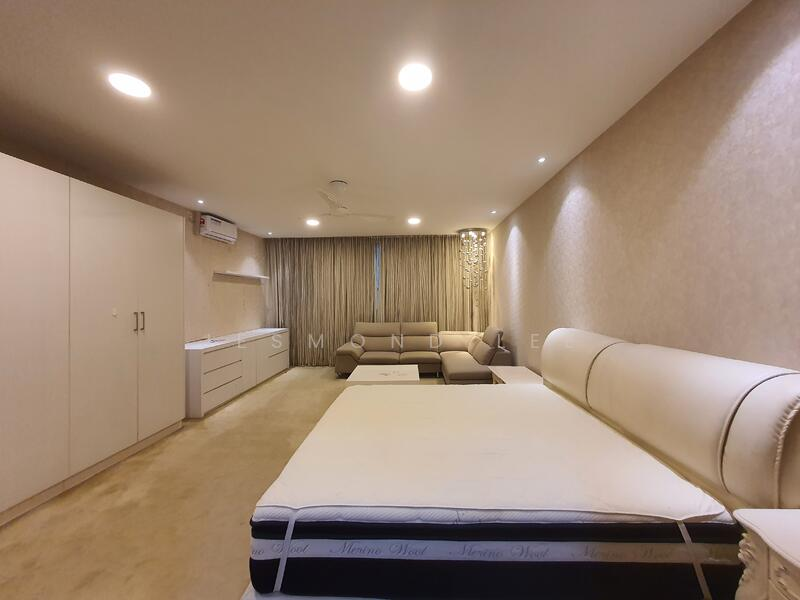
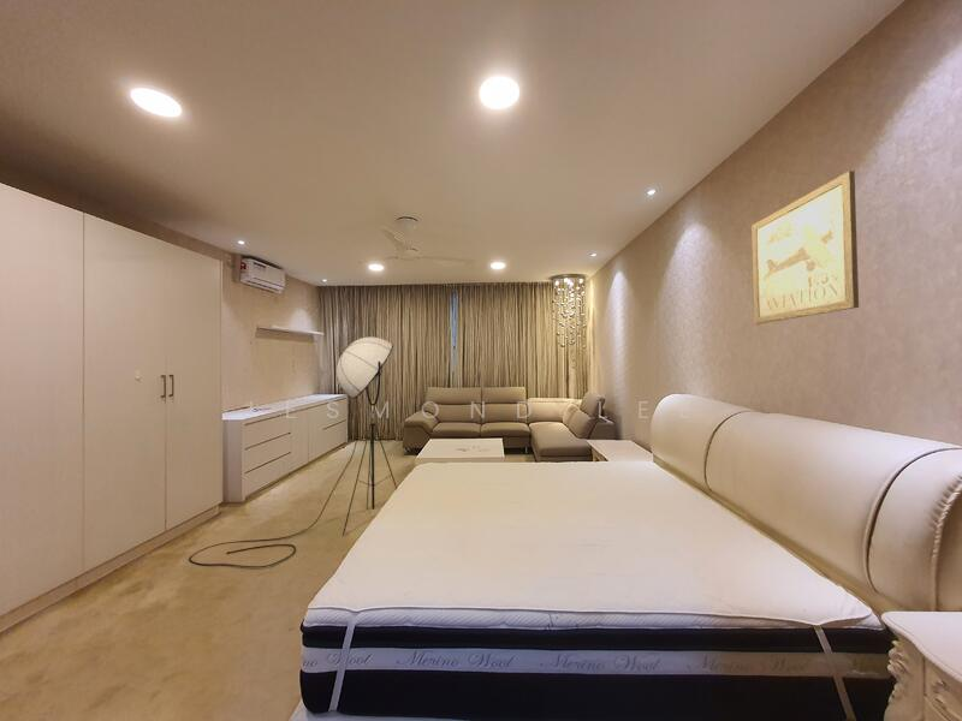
+ floor lamp (354, 448)
+ wall art (796, 260)
